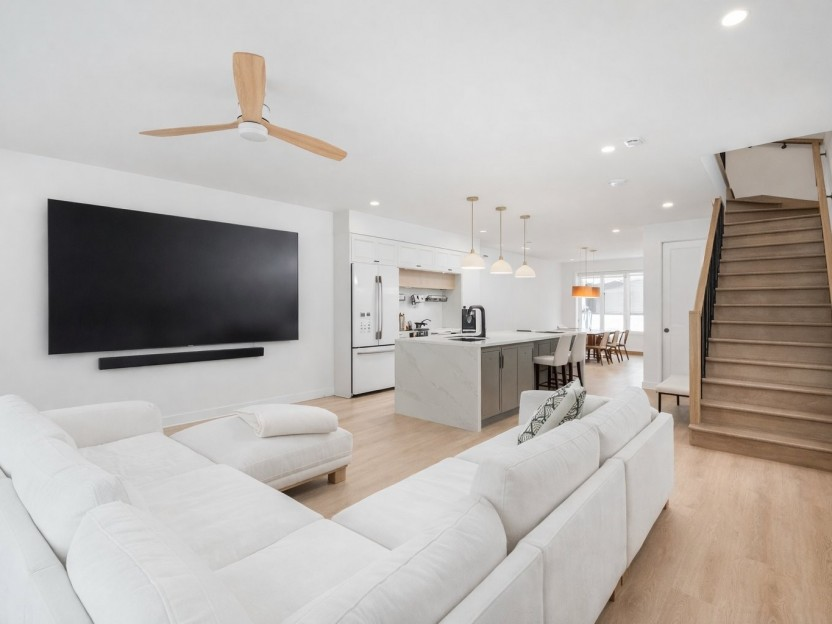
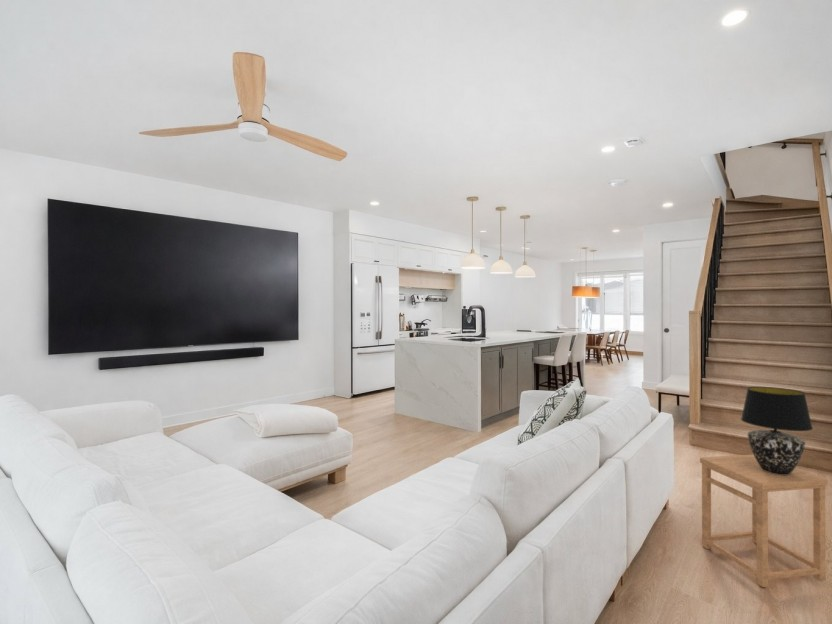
+ table lamp (775, 430)
+ side table (759, 514)
